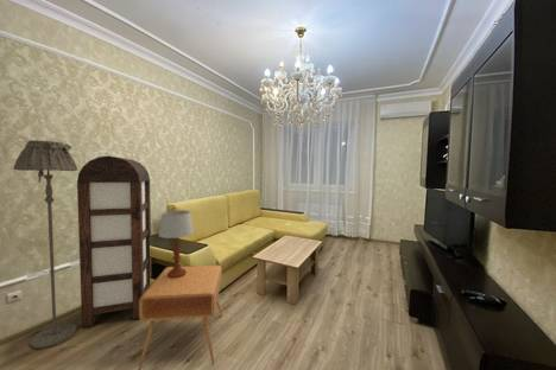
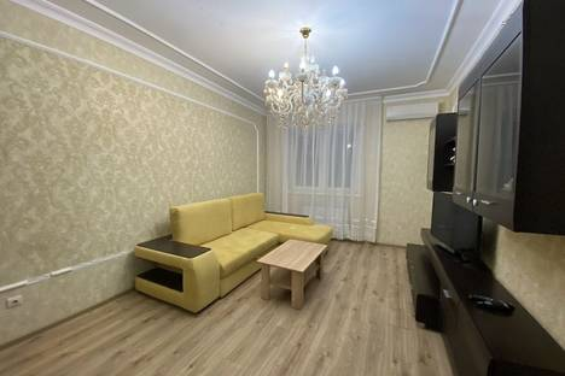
- side table (187, 308)
- bookshelf (119, 234)
- floor lamp (50, 241)
- table lamp (176, 243)
